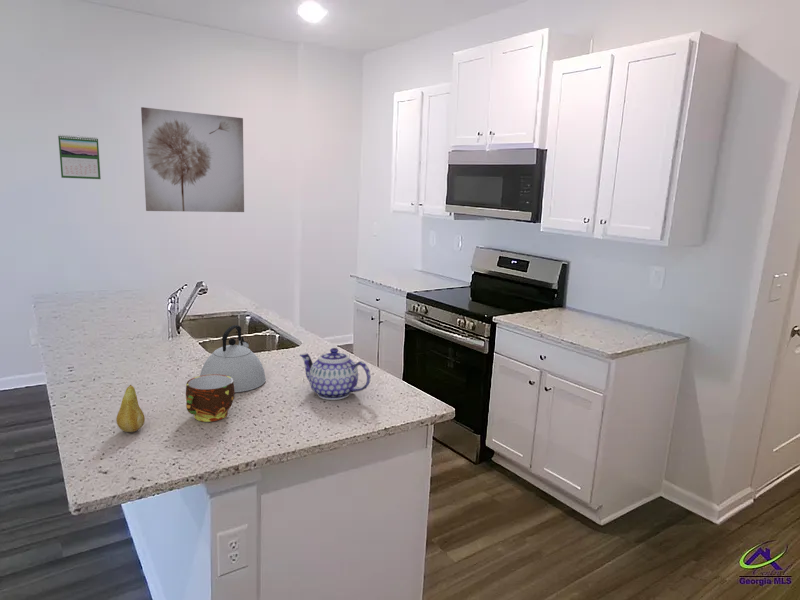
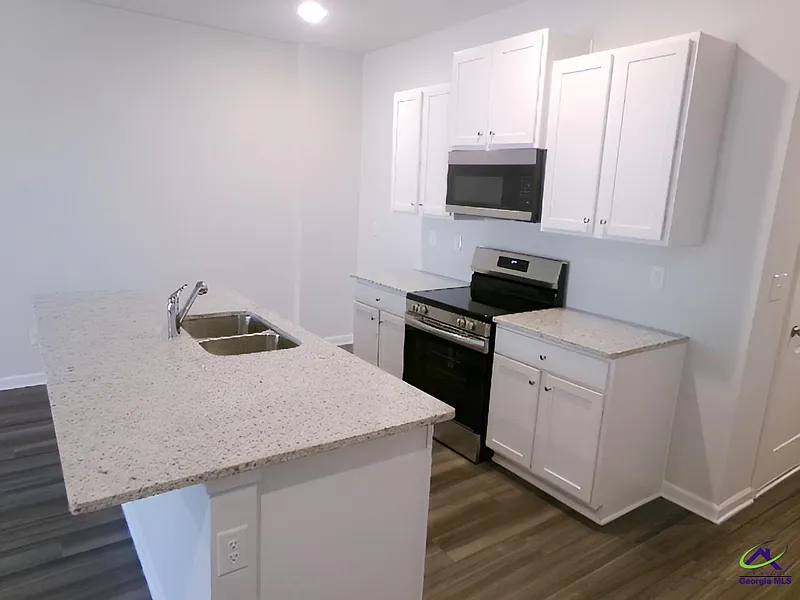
- calendar (79, 157)
- wall art (195, 163)
- kettle (232, 353)
- cup (210, 399)
- teapot (333, 371)
- fruit (130, 409)
